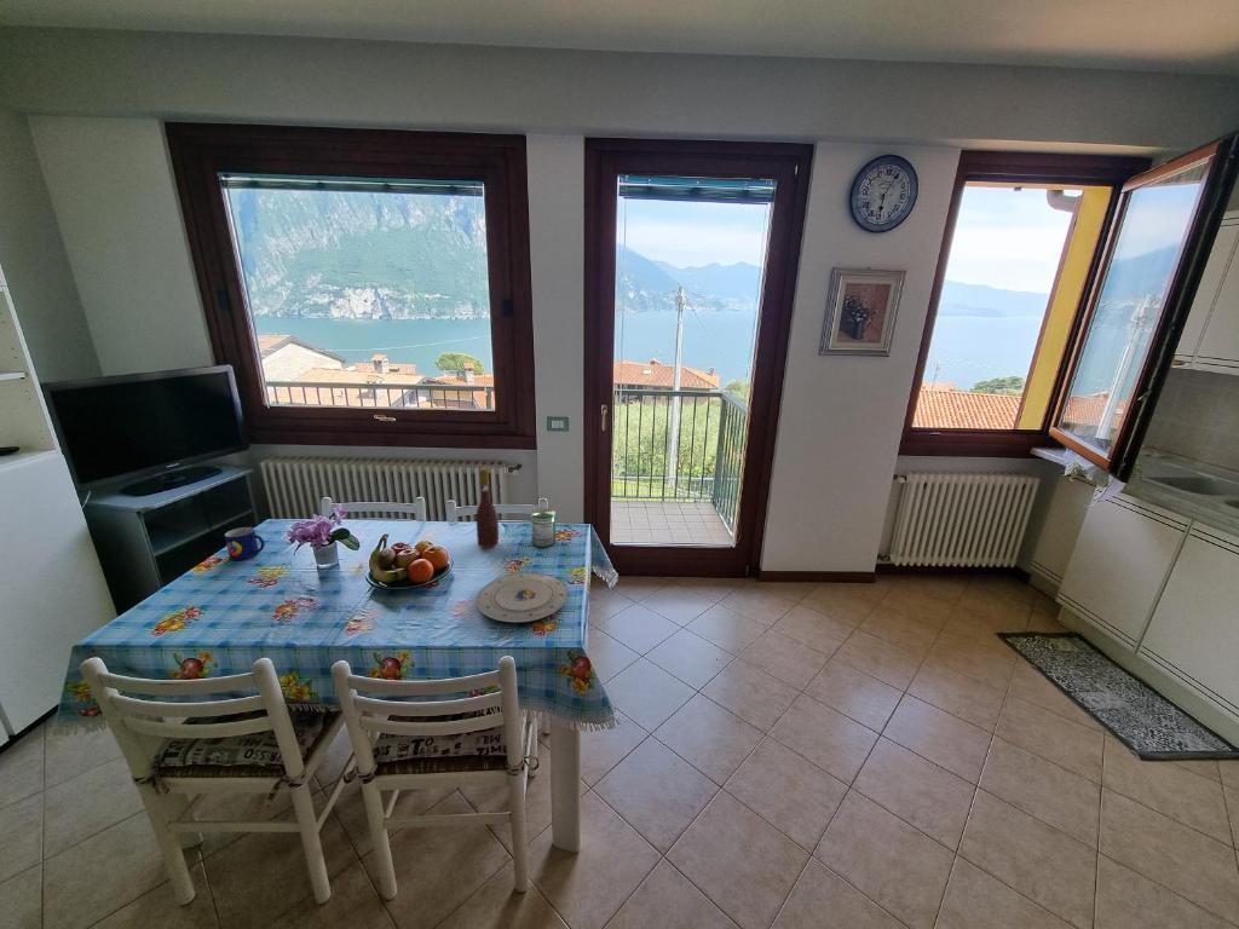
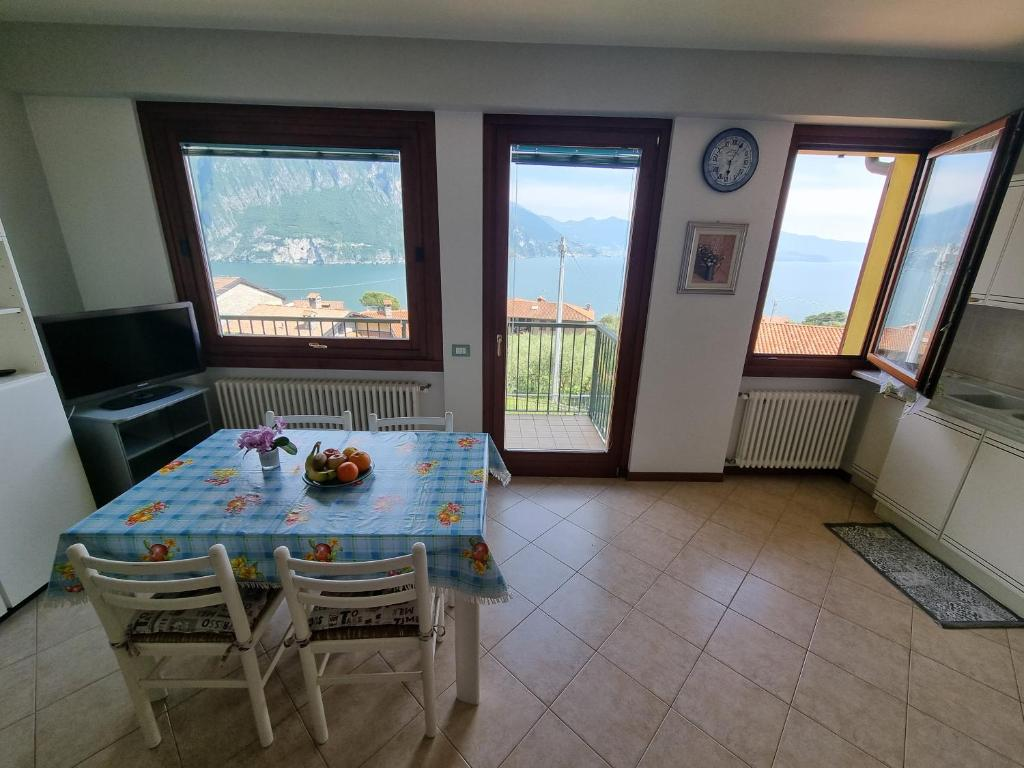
- wine bottle (485, 508)
- plate (523, 596)
- can (543, 527)
- mug (247, 543)
